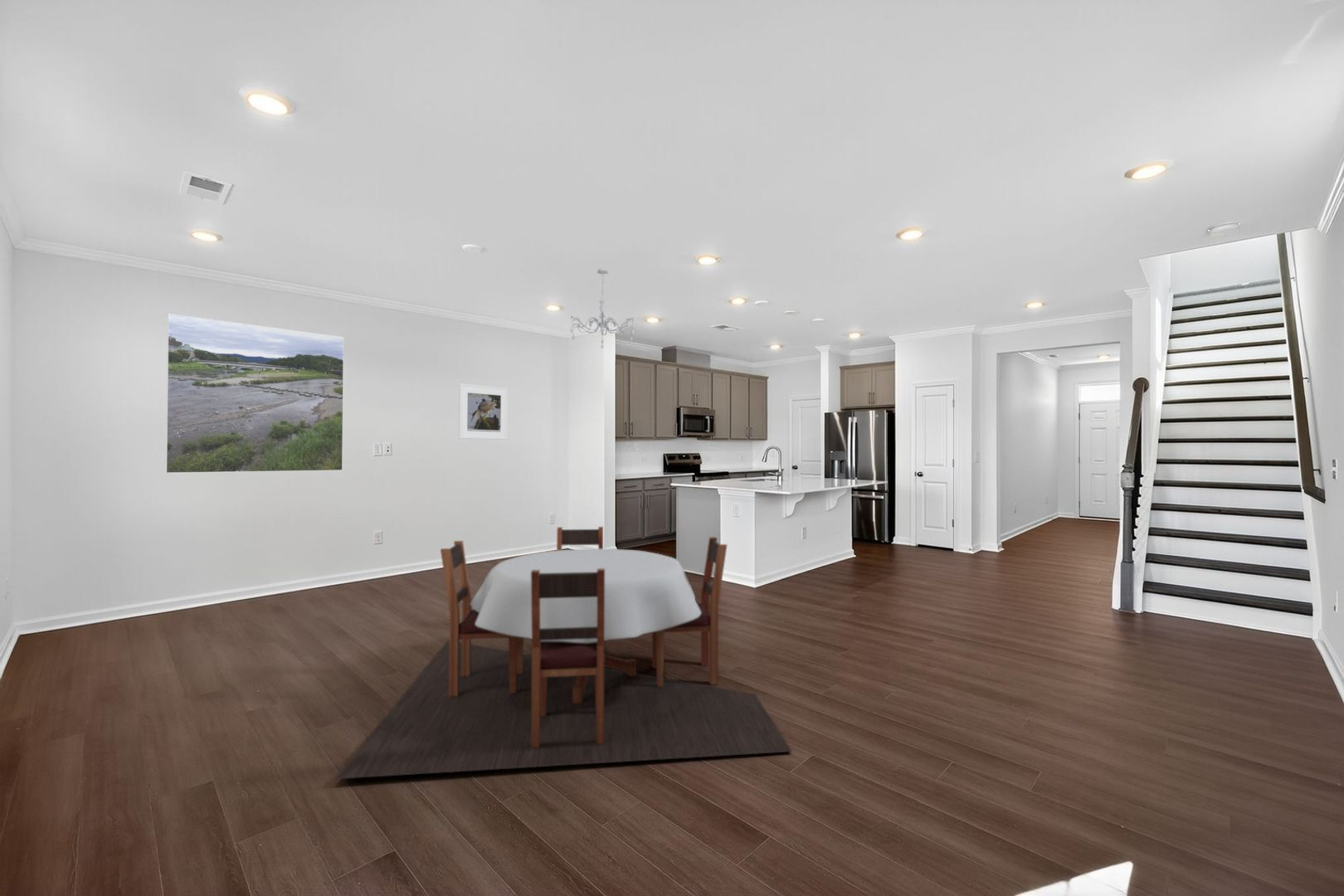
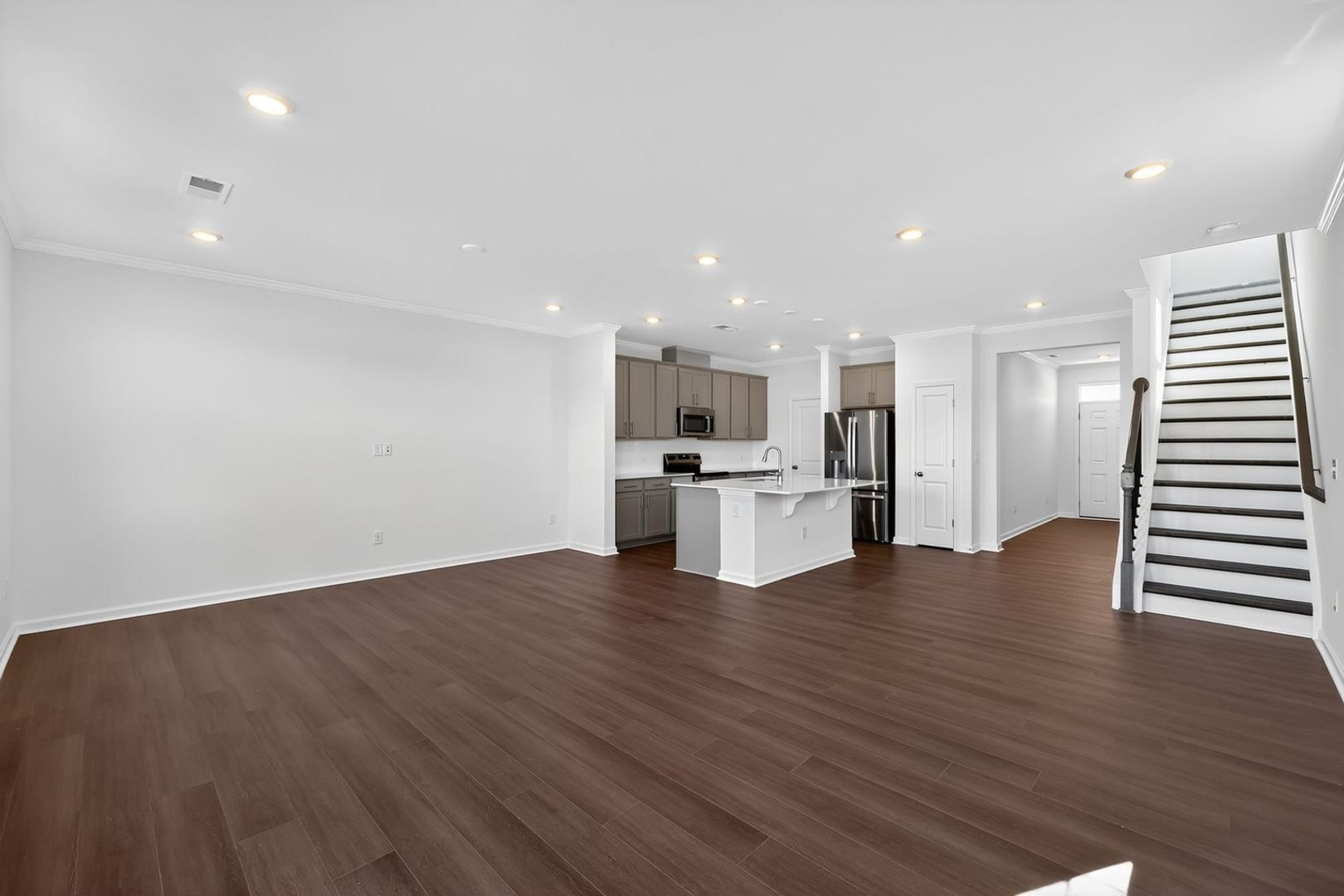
- dining set (581, 611)
- chandelier (602, 309)
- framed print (484, 412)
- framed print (262, 398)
